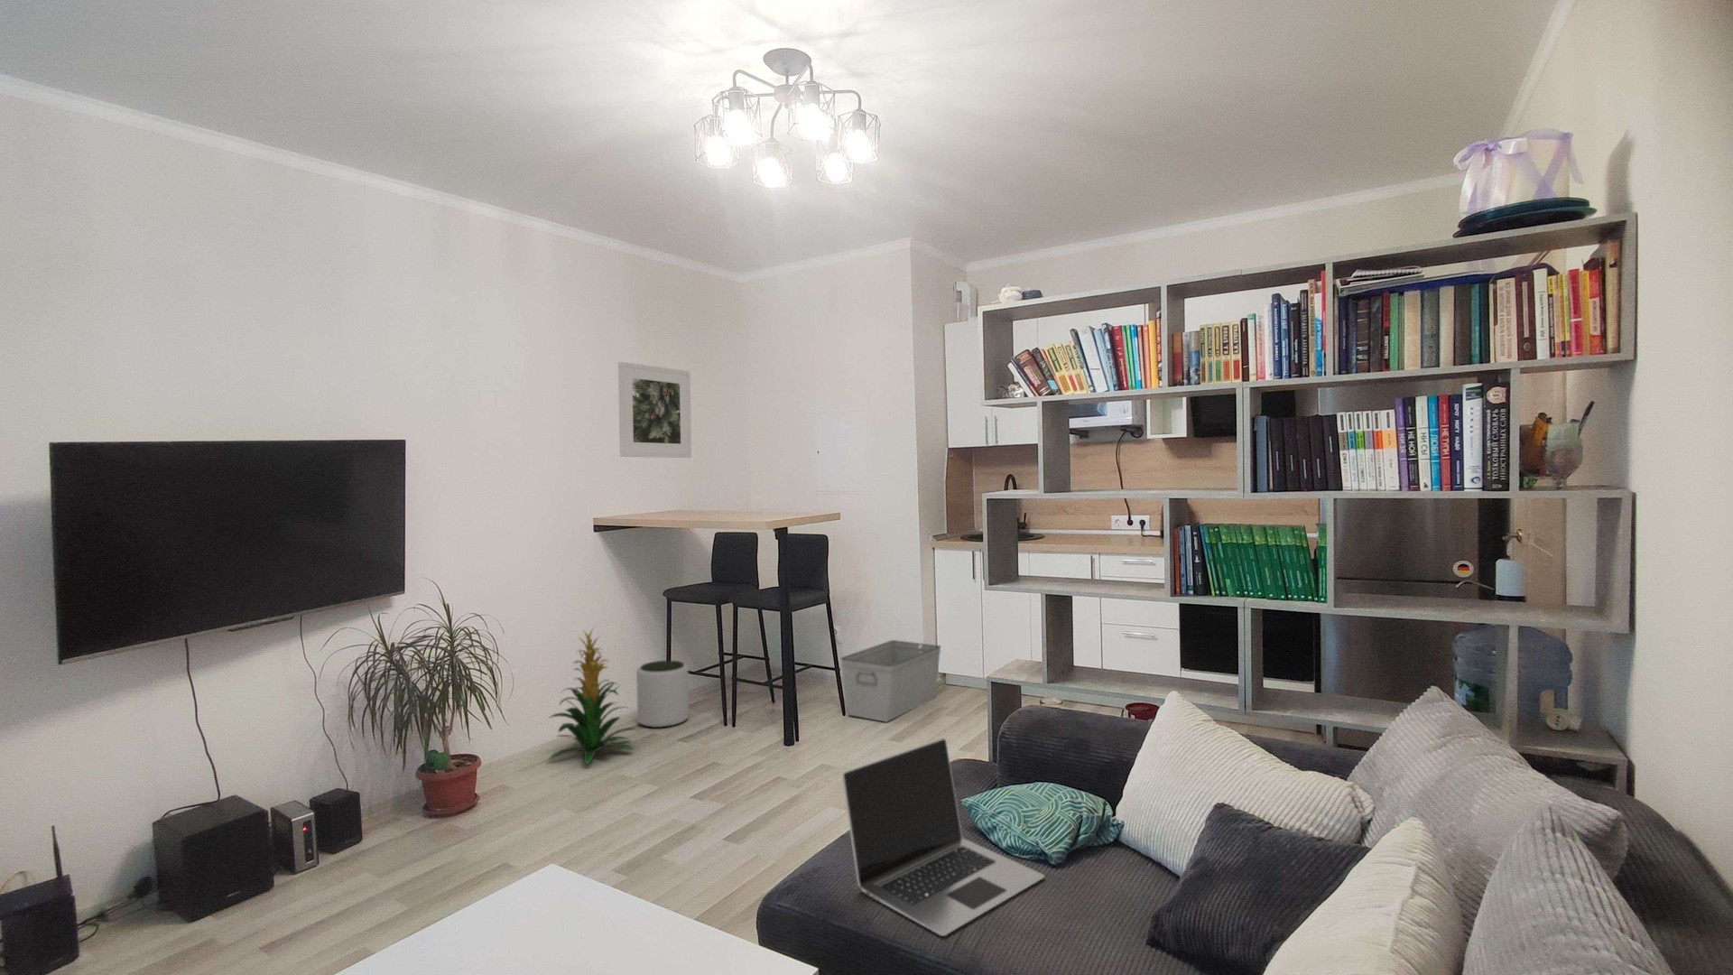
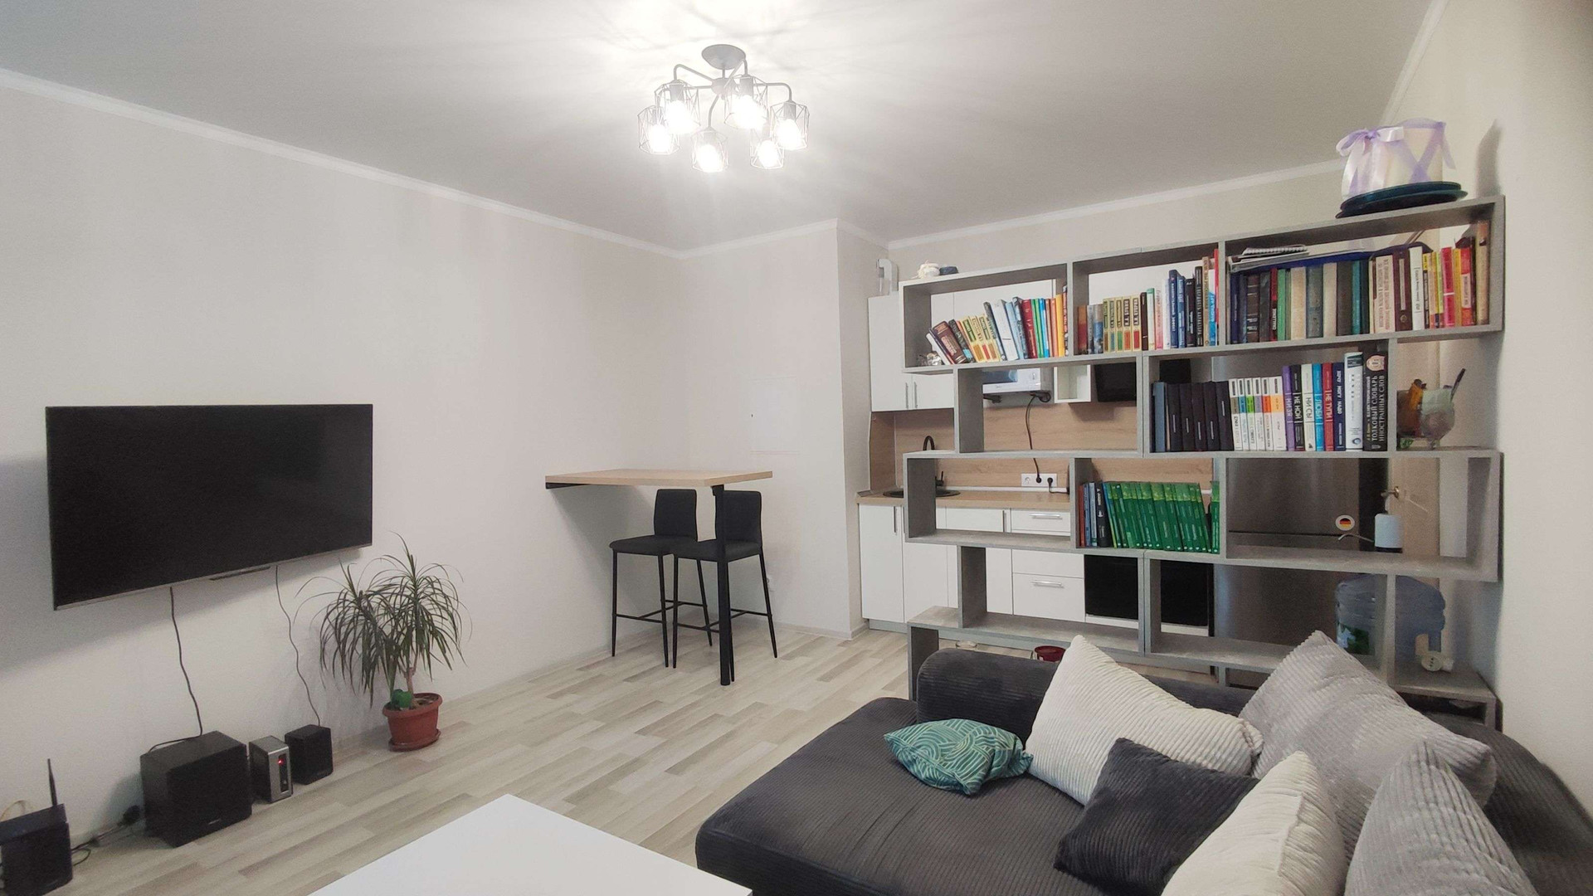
- storage bin (893, 679)
- laptop (943, 825)
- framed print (656, 412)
- indoor plant (590, 690)
- plant pot (663, 693)
